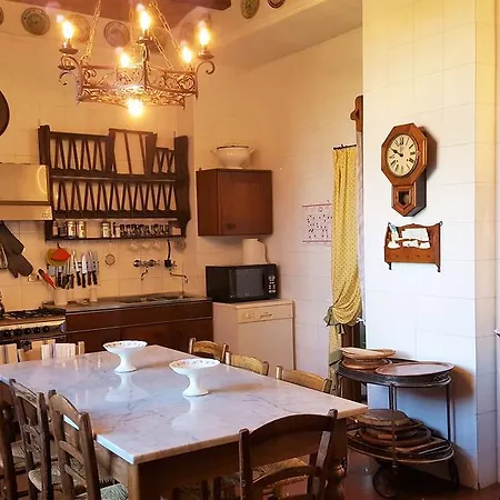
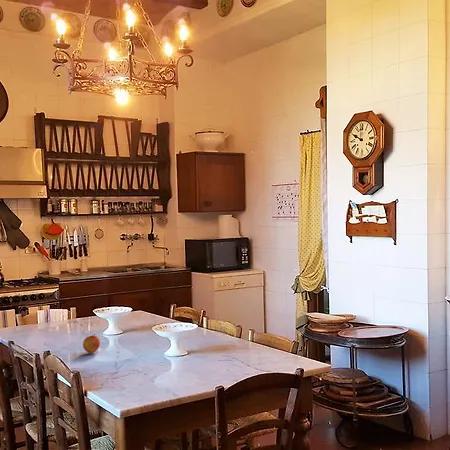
+ apple (91, 344)
